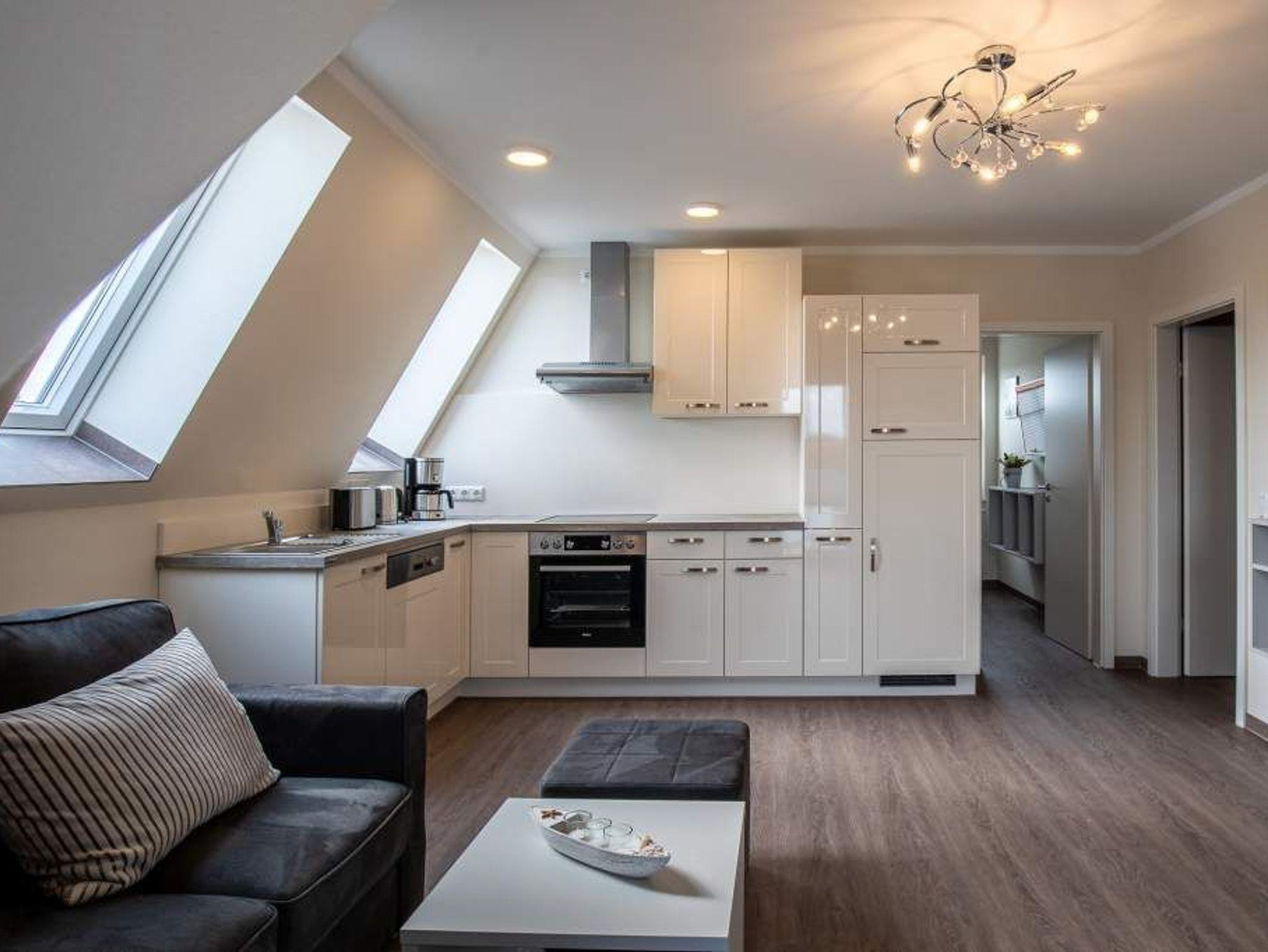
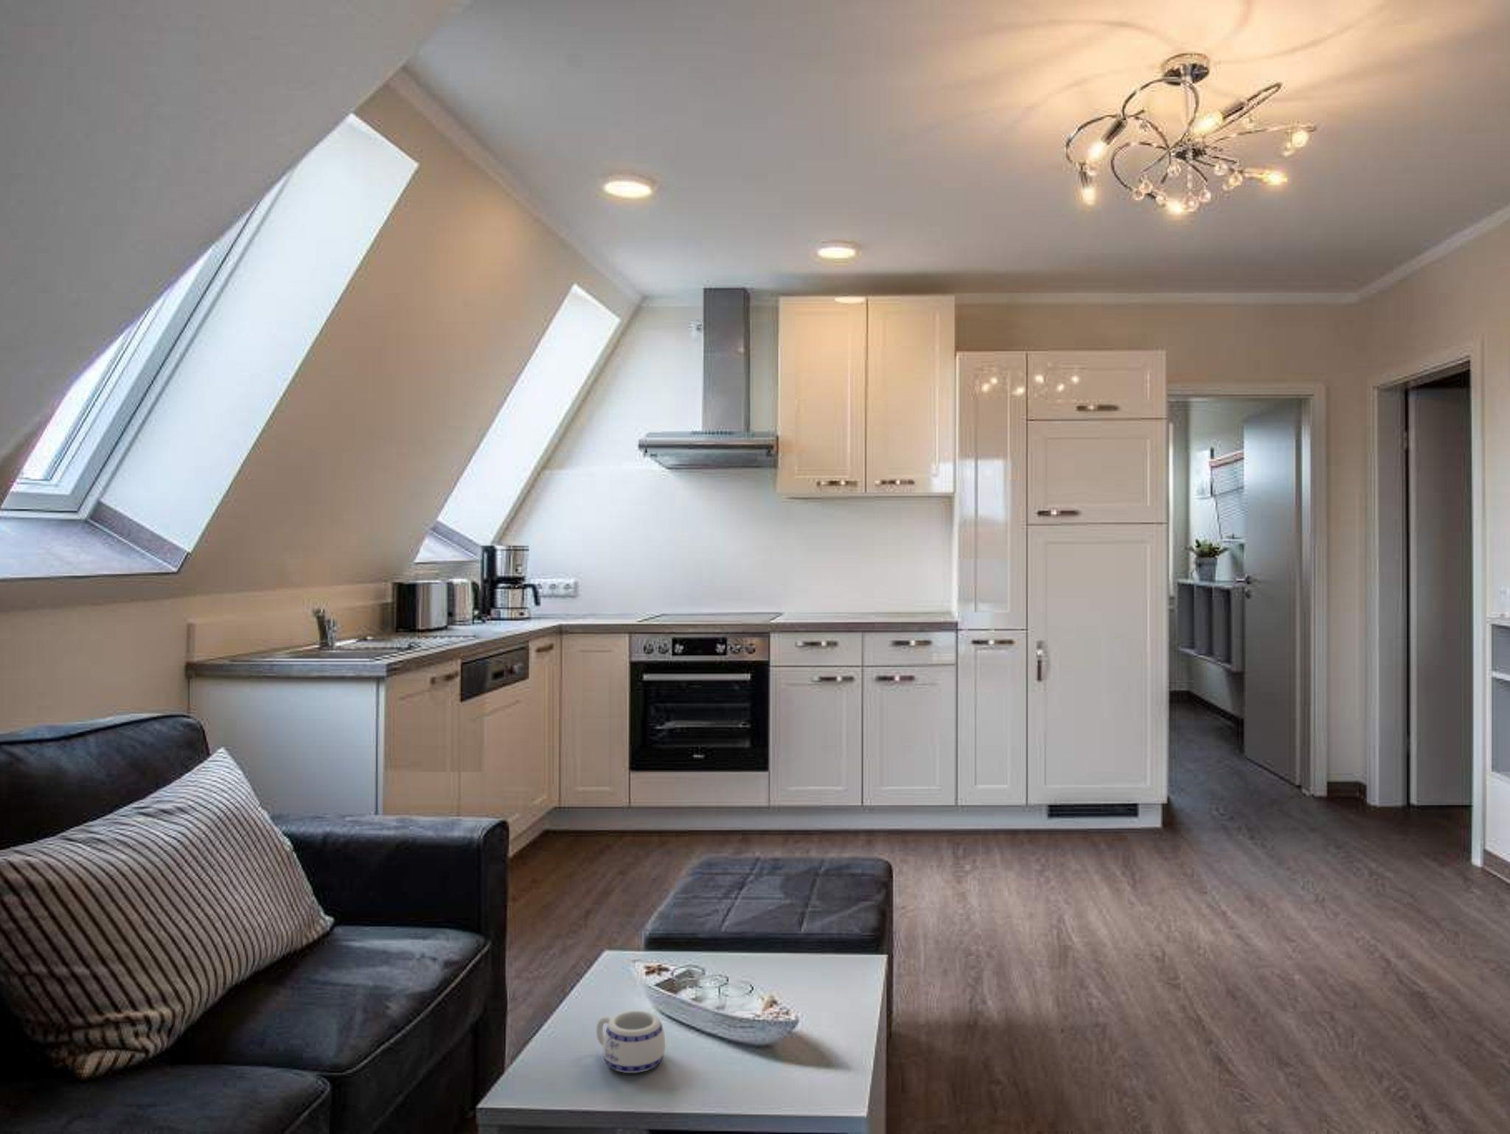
+ mug (626, 1039)
